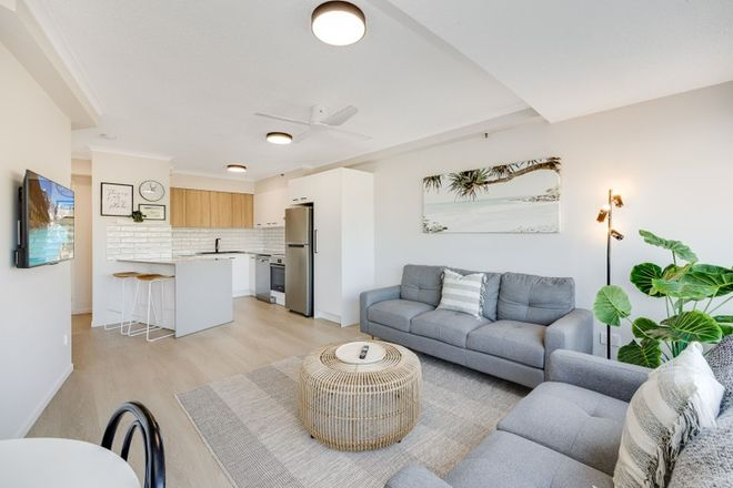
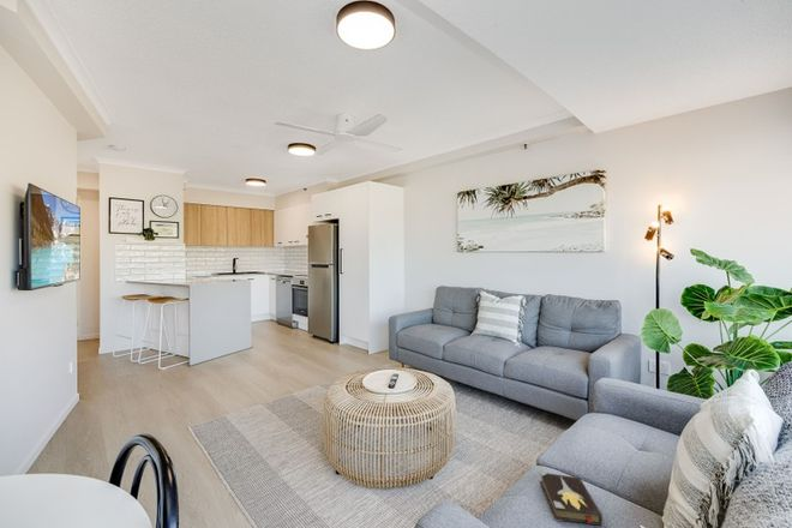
+ hardback book (568, 496)
